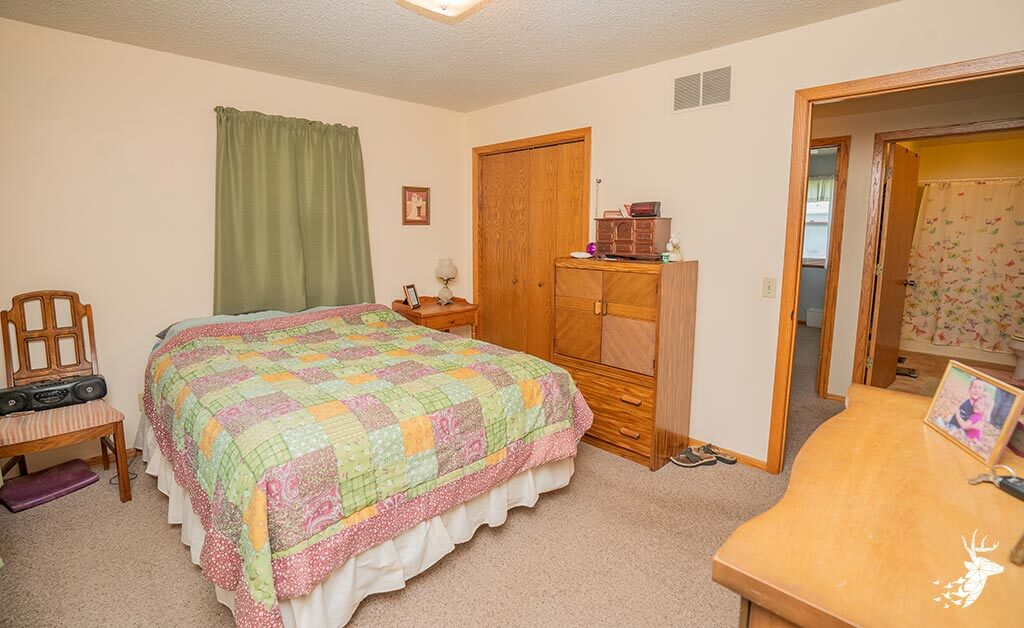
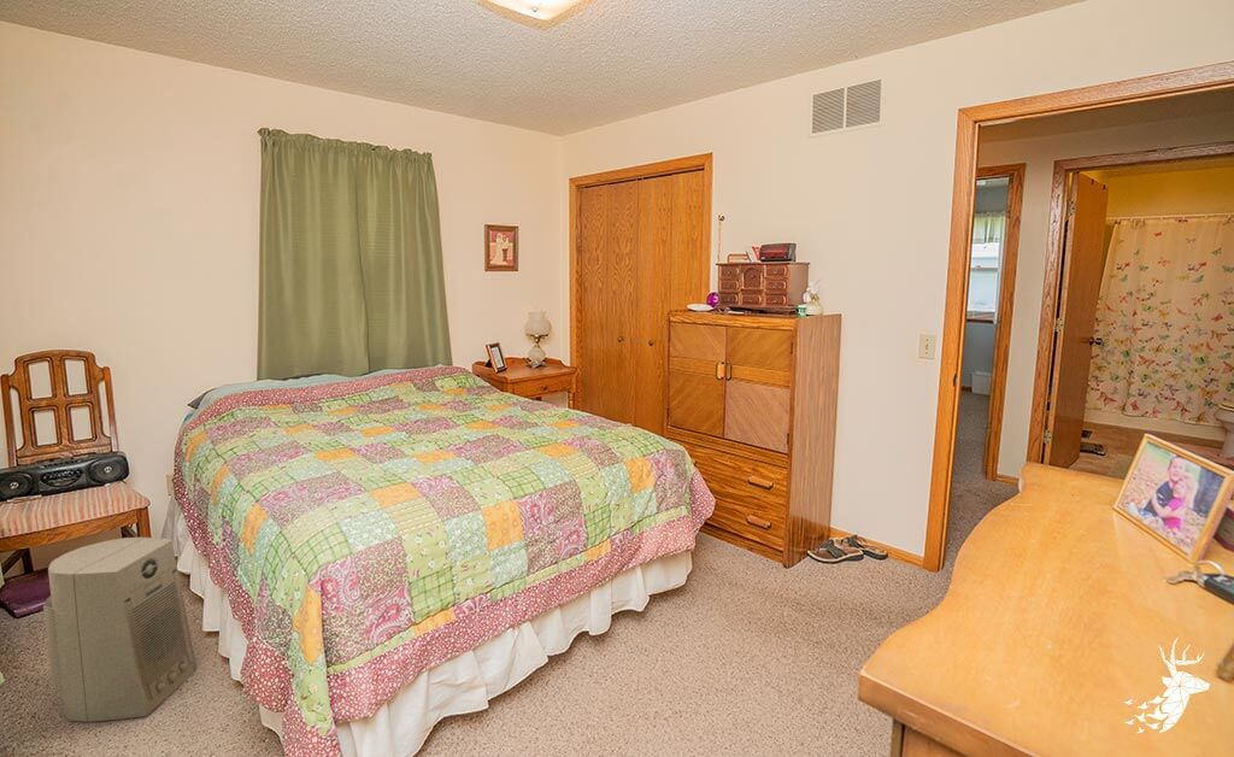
+ fan (113, 624)
